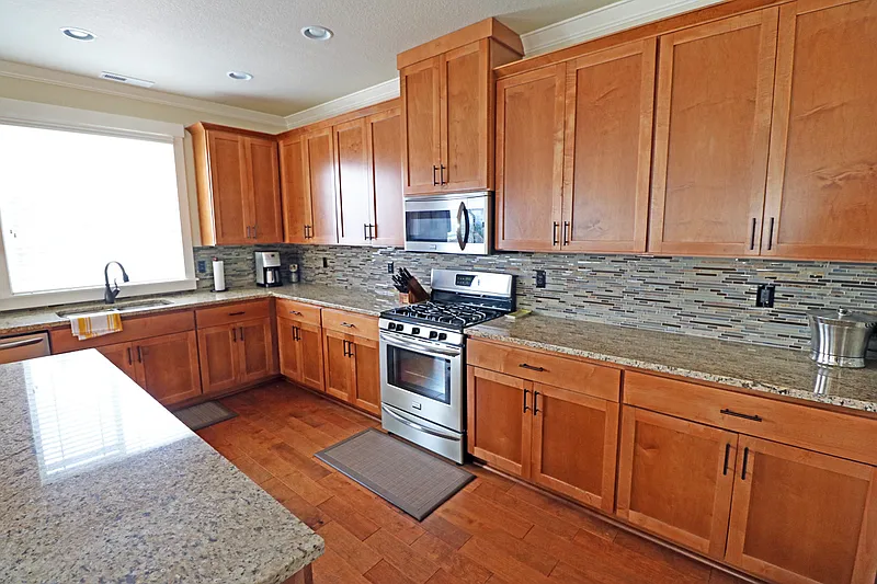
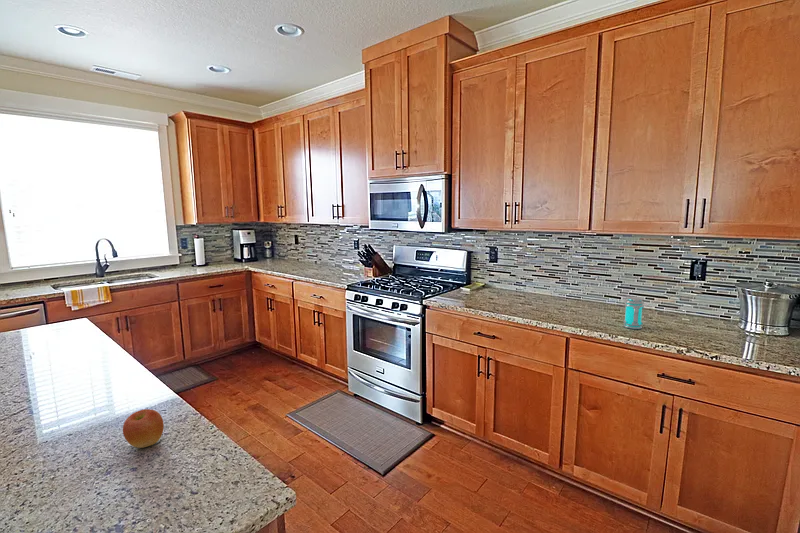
+ jar (633, 312)
+ apple (143, 428)
